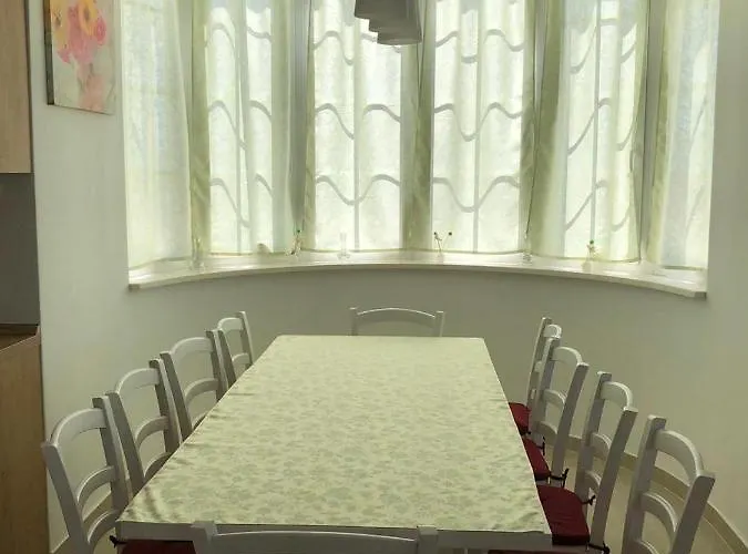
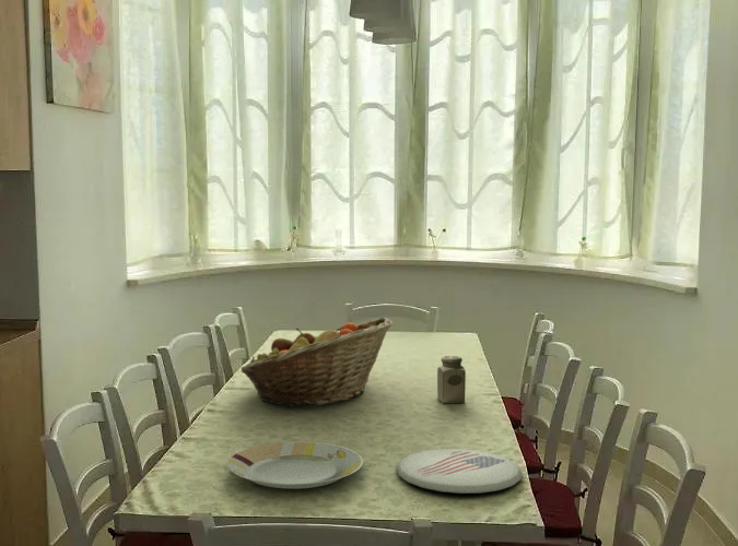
+ plate (458, 467)
+ plate (295, 465)
+ salt shaker (450, 378)
+ fruit basket (319, 356)
